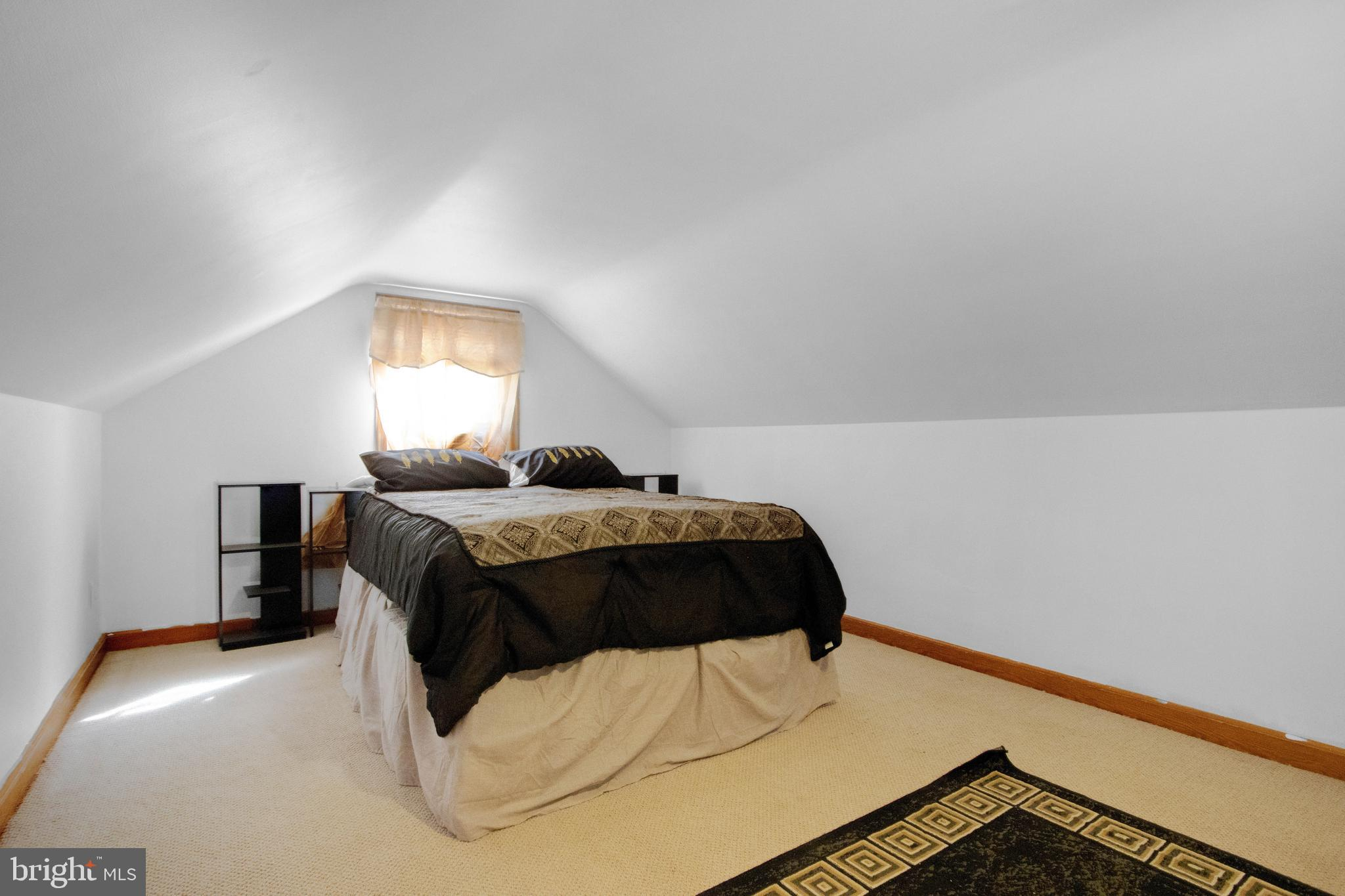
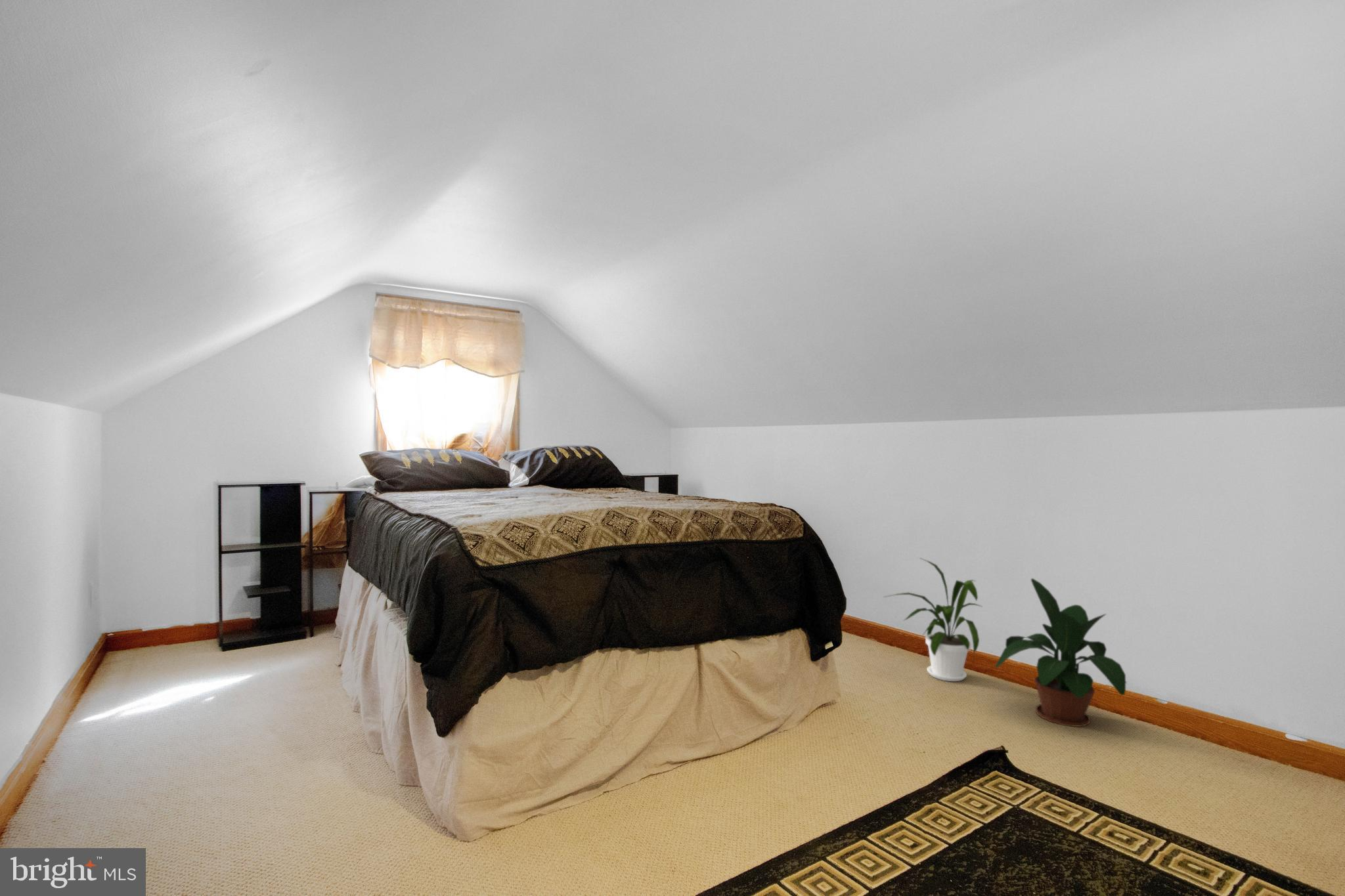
+ potted plant (1066, 649)
+ house plant (945, 620)
